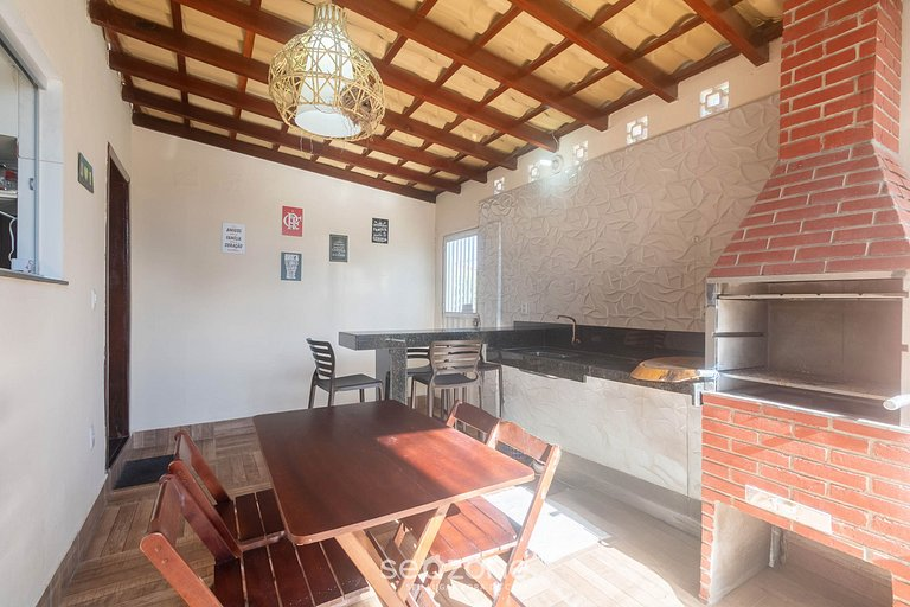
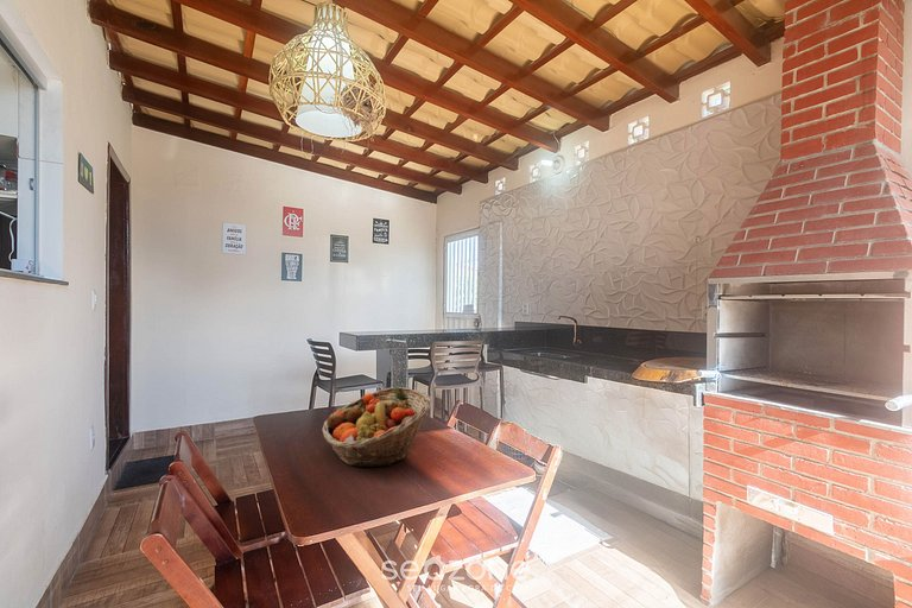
+ fruit basket (376, 422)
